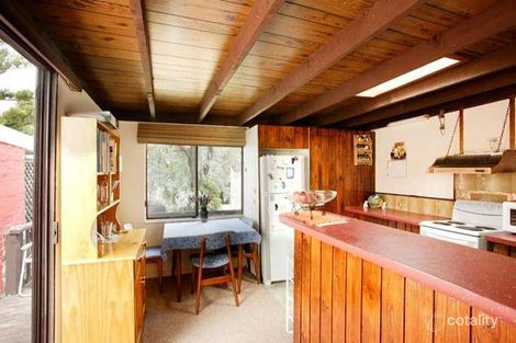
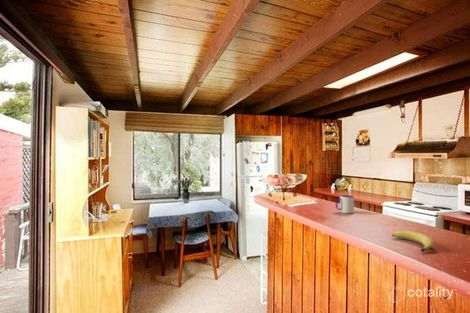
+ fruit (415, 239)
+ mug (344, 204)
